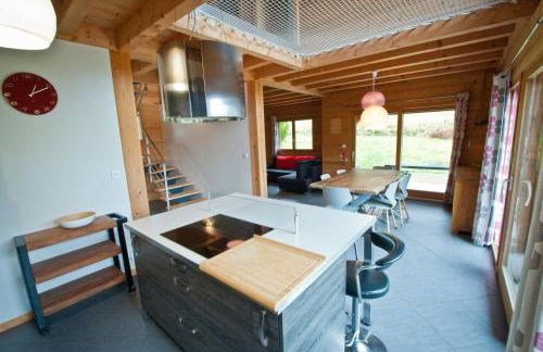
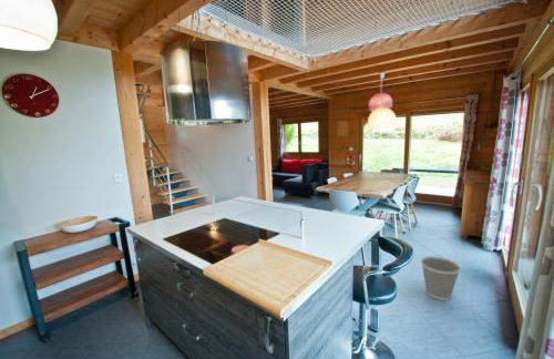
+ wastebasket (439, 278)
